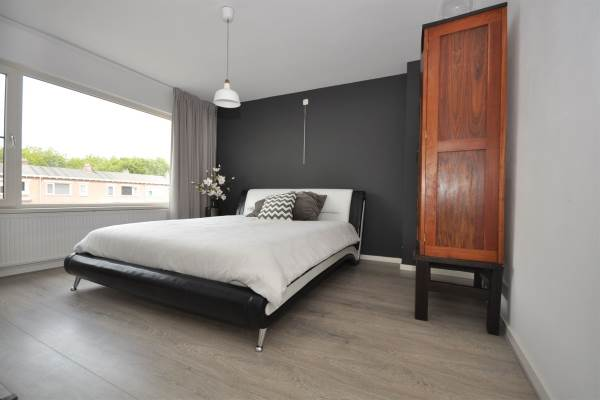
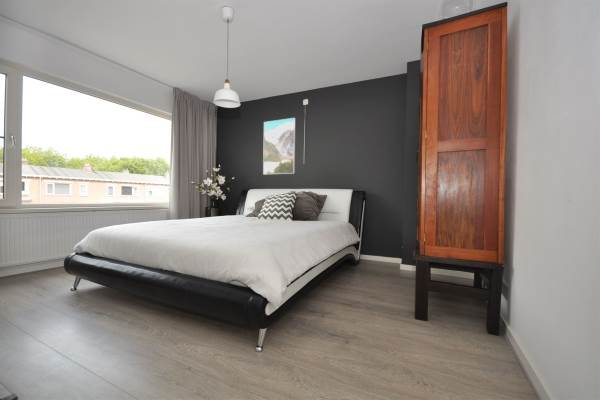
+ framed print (278, 147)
